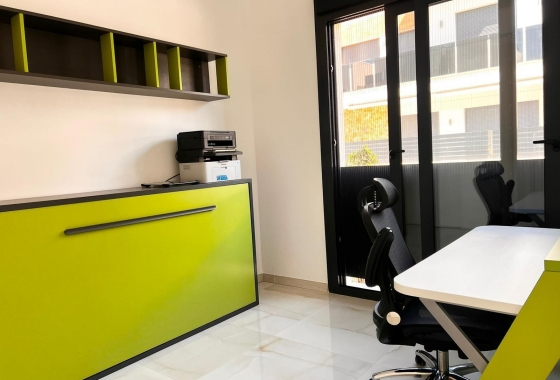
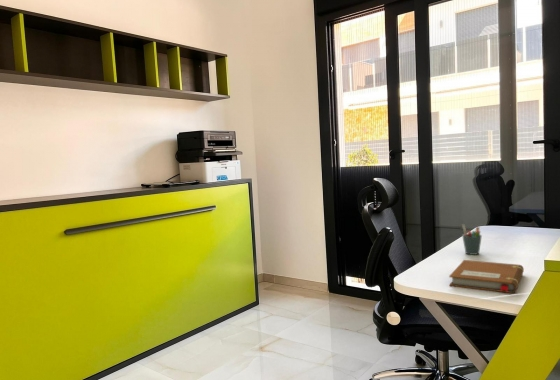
+ notebook (487, 275)
+ pen holder (472, 239)
